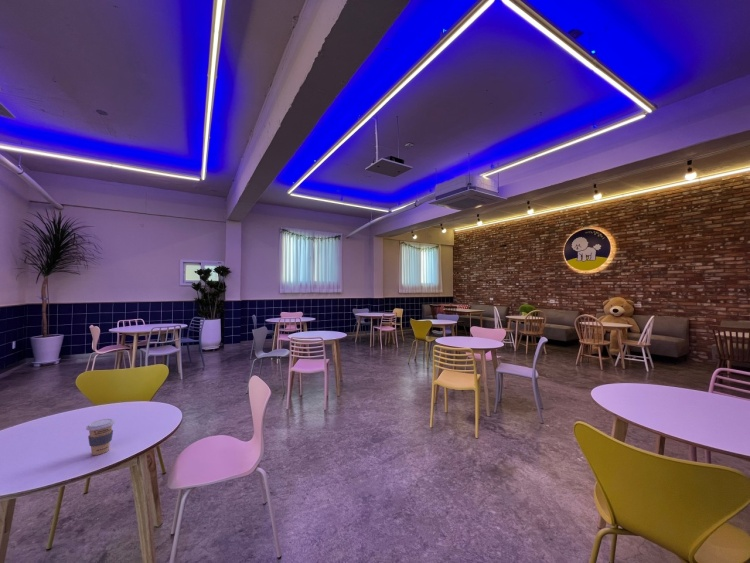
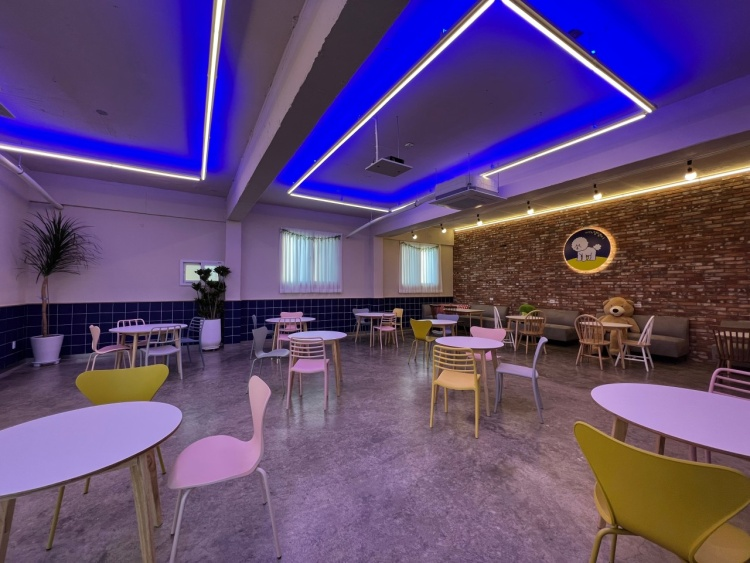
- coffee cup (100, 436)
